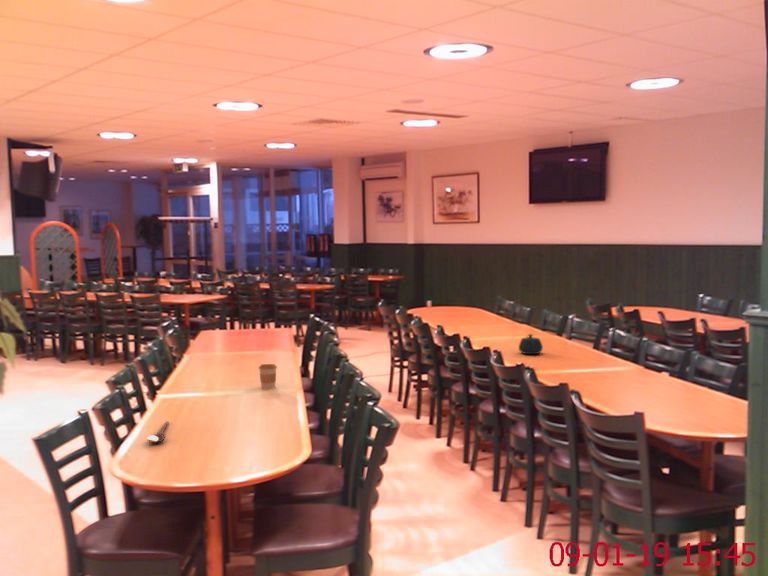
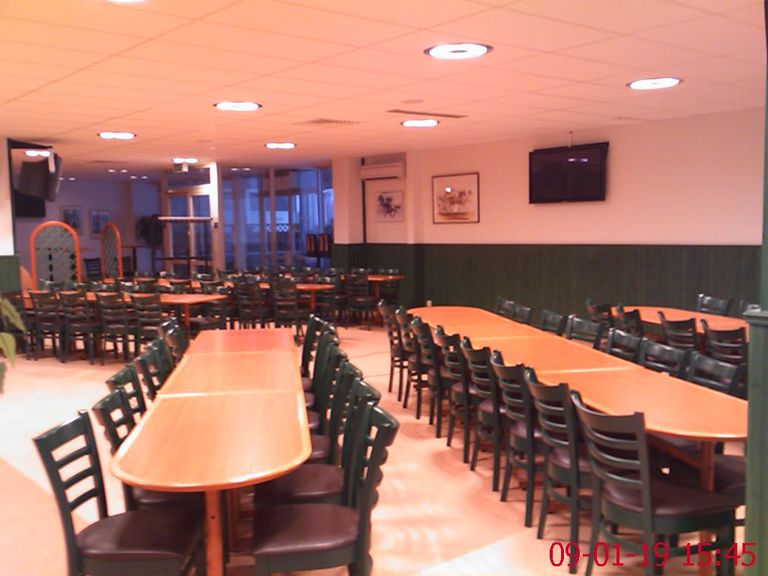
- wooden spoon (161, 431)
- coffee cup (268, 375)
- teapot (530, 343)
